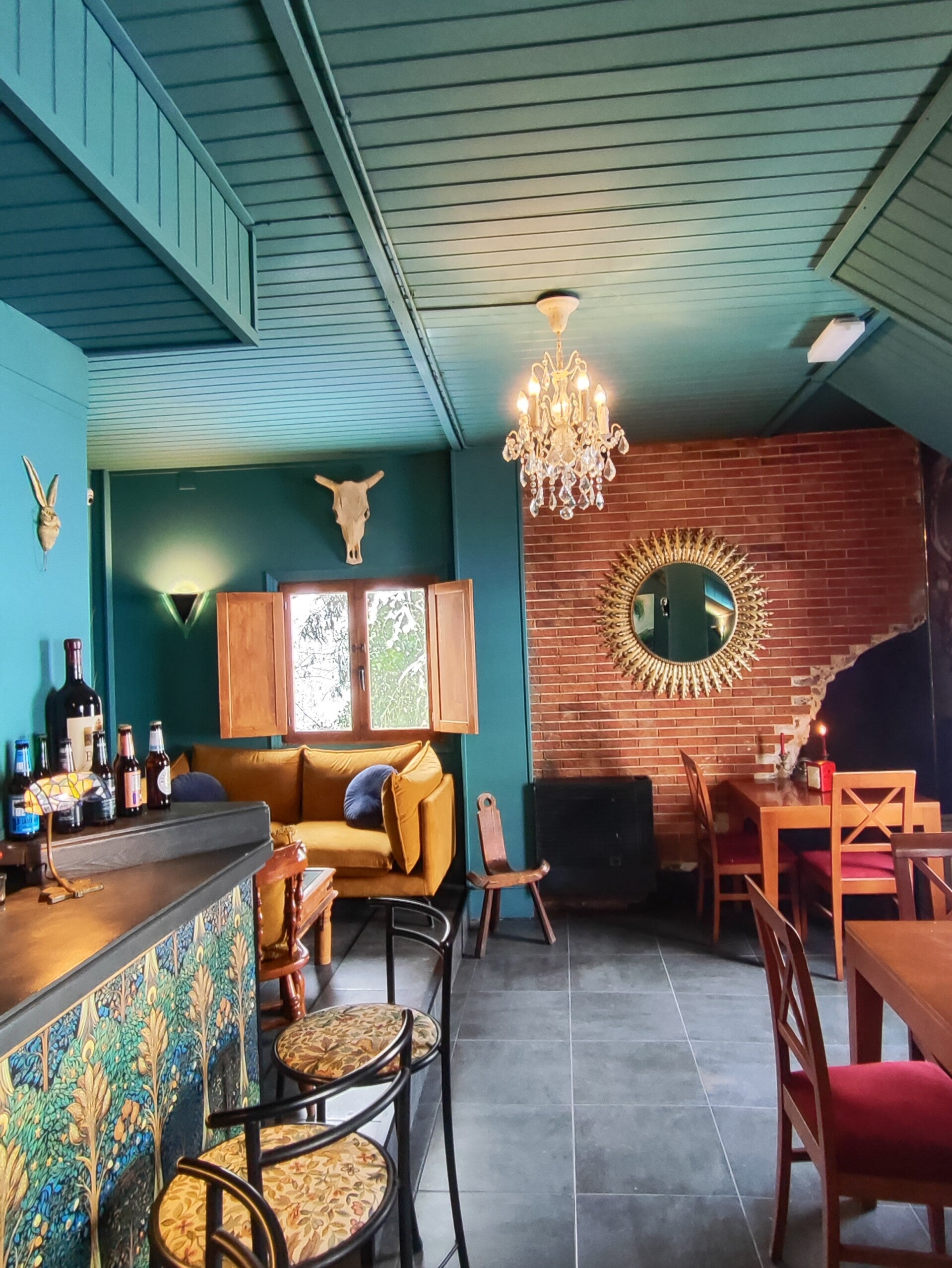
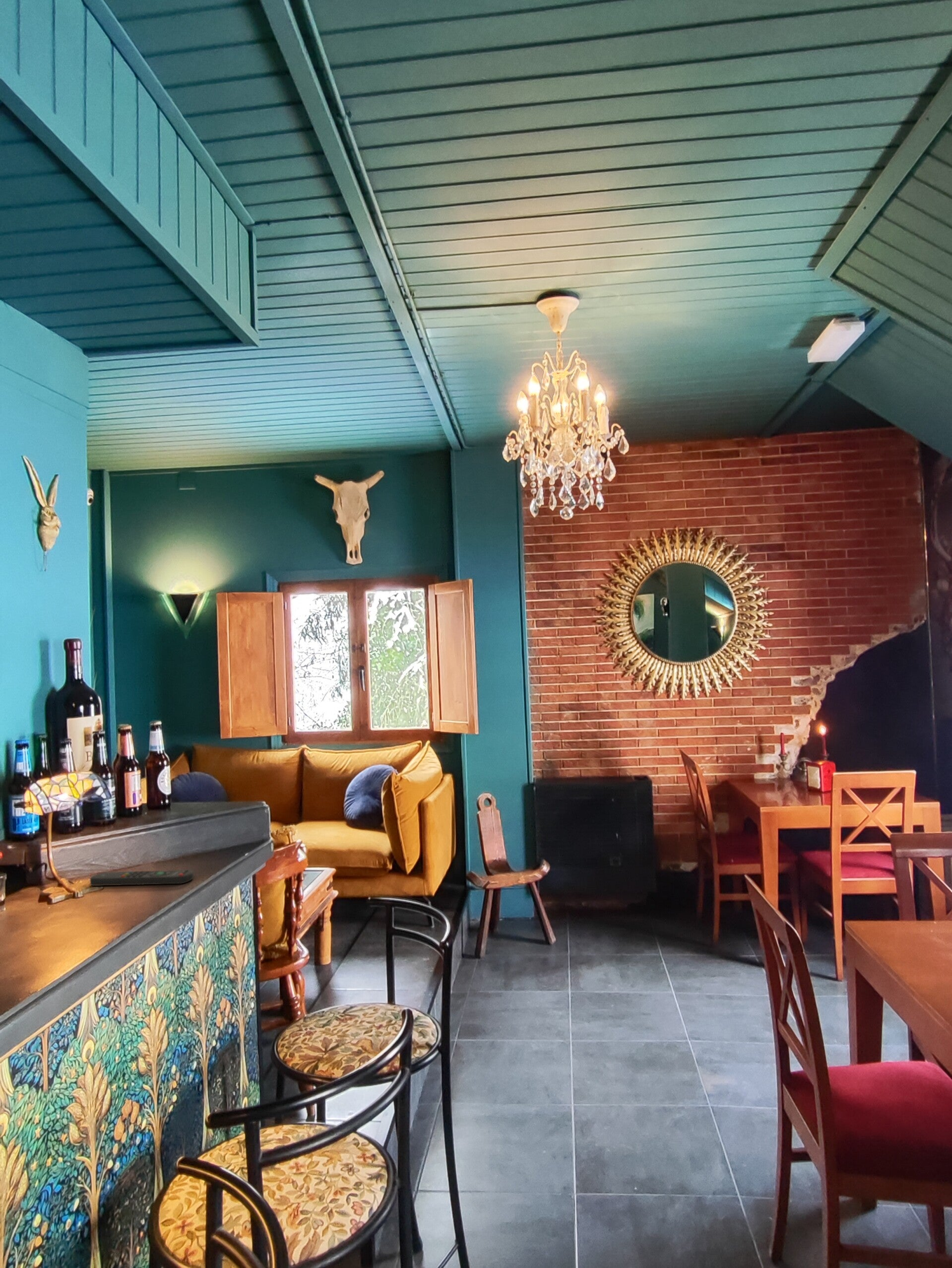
+ remote control (142, 877)
